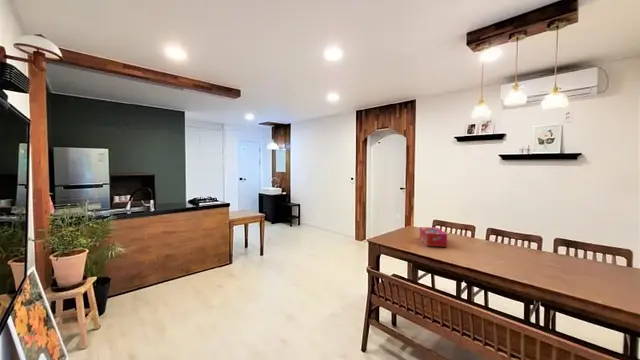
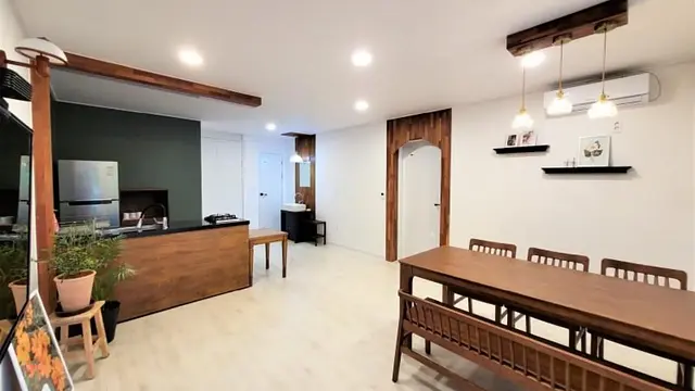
- tissue box (432, 236)
